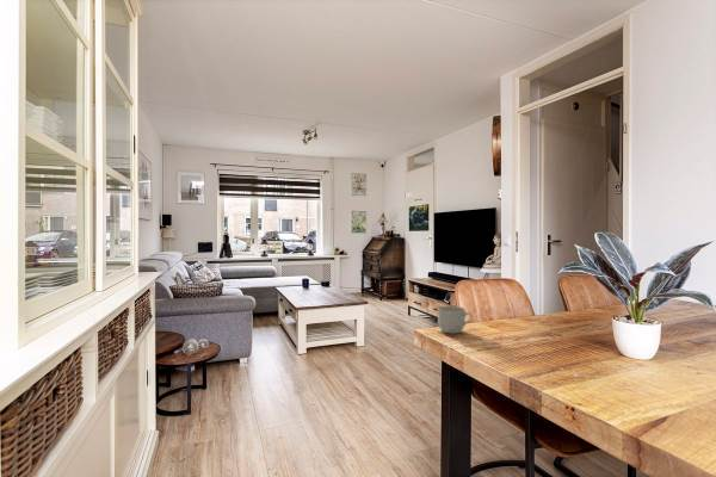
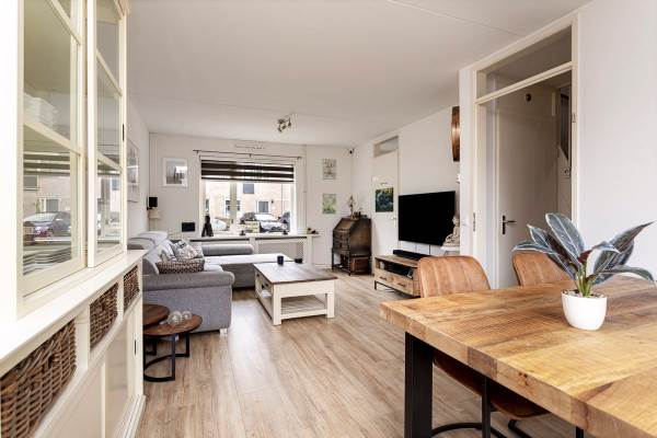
- mug (455, 320)
